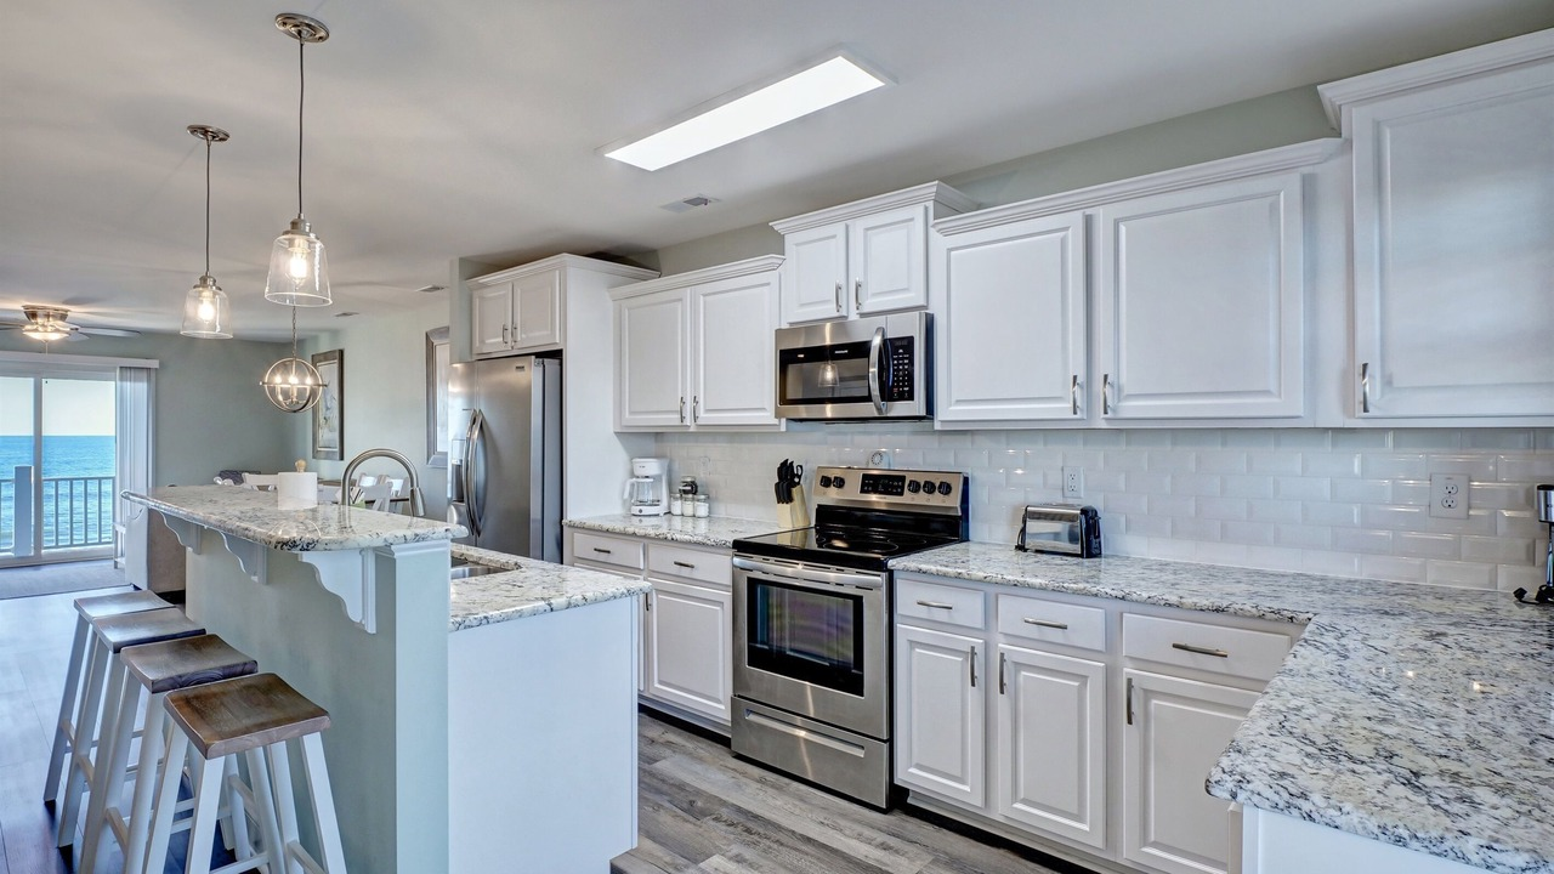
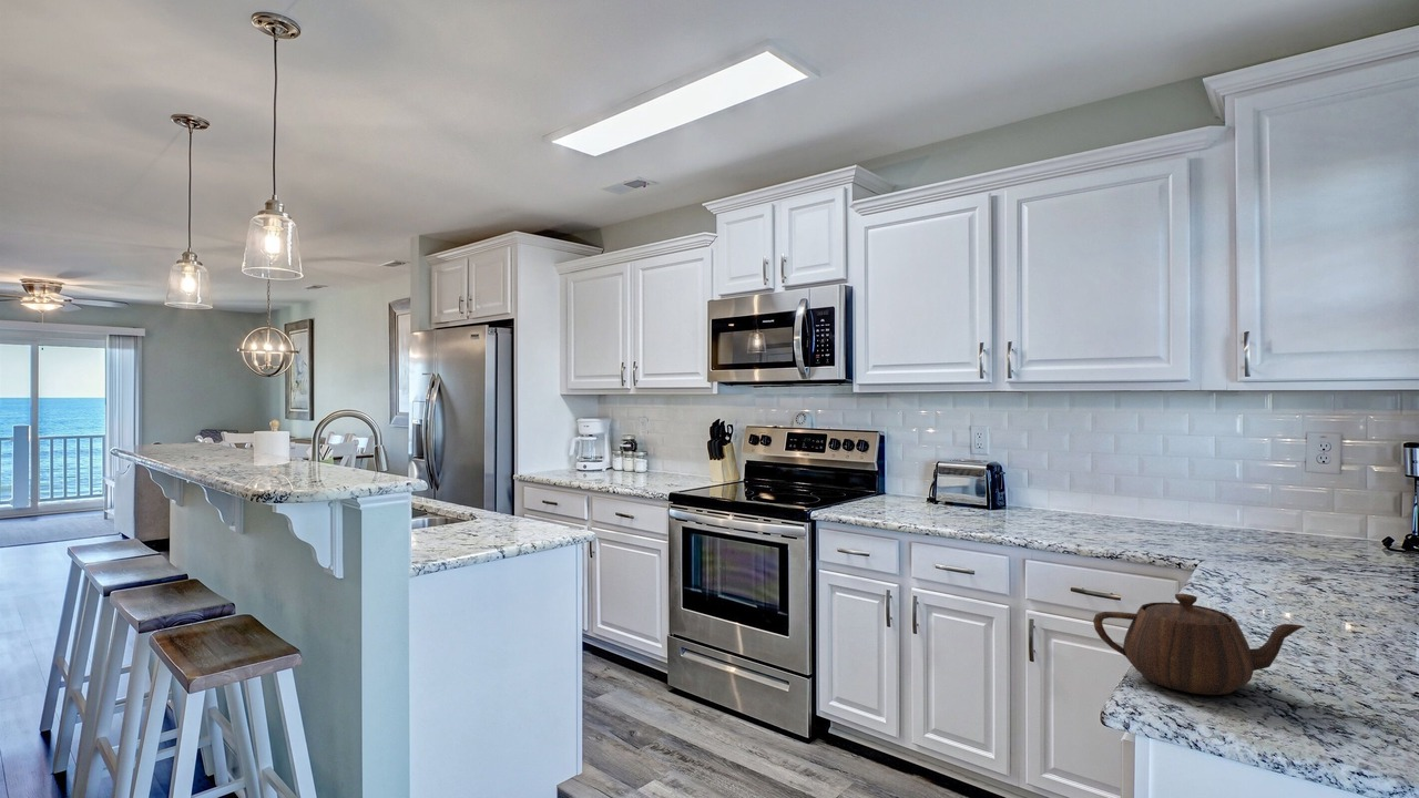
+ teapot (1193, 638)
